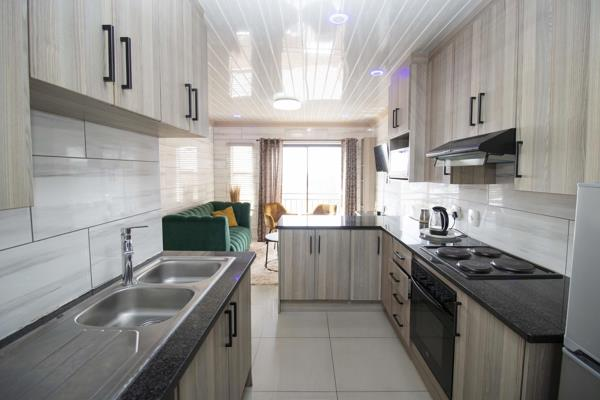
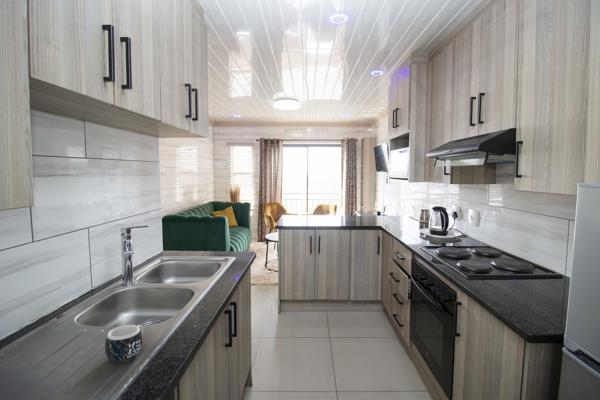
+ mug (128, 340)
